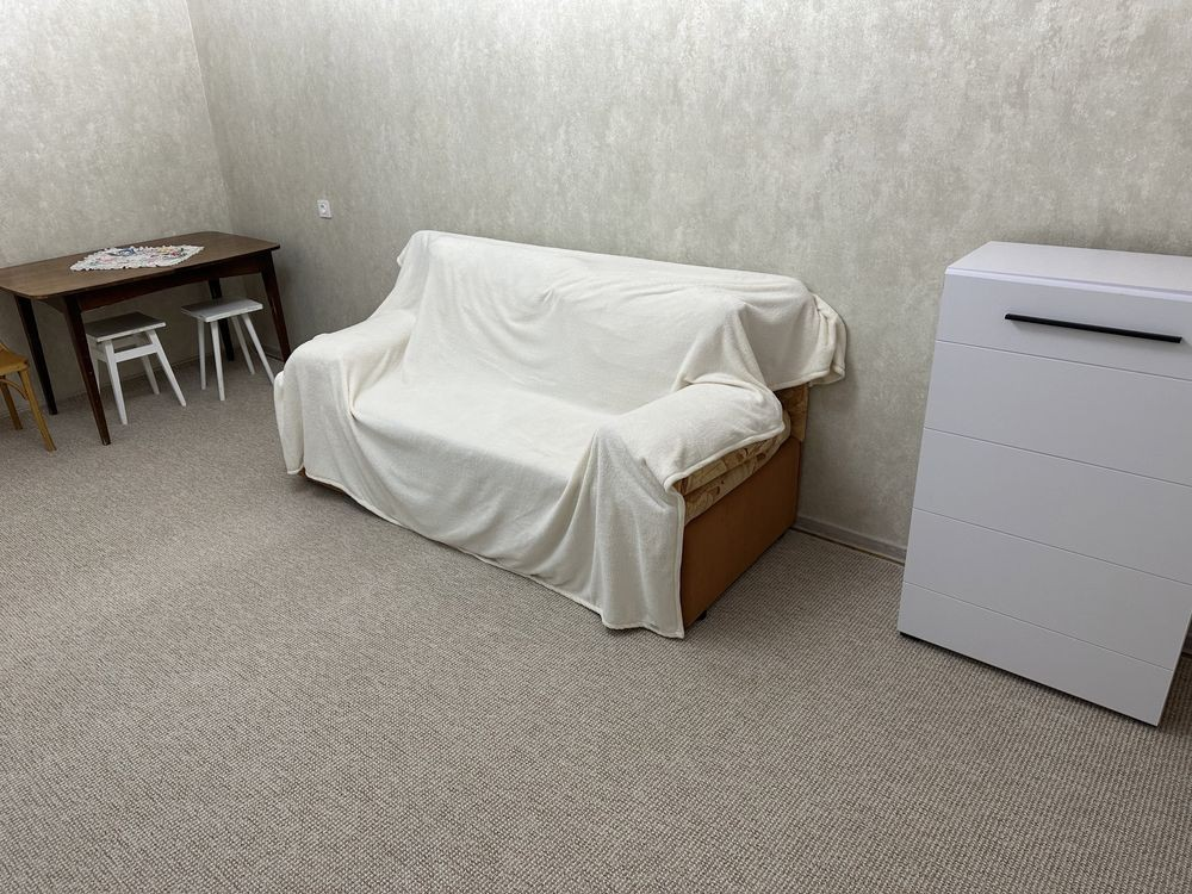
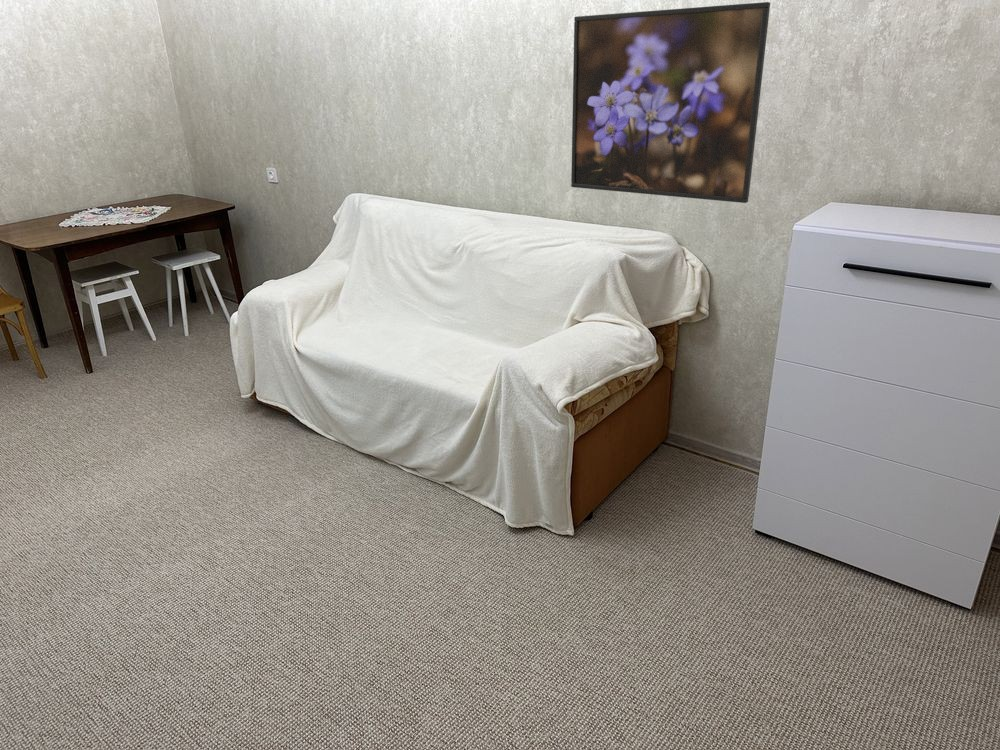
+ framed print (658, 106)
